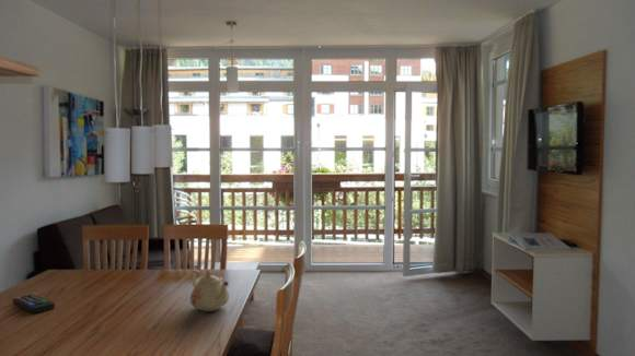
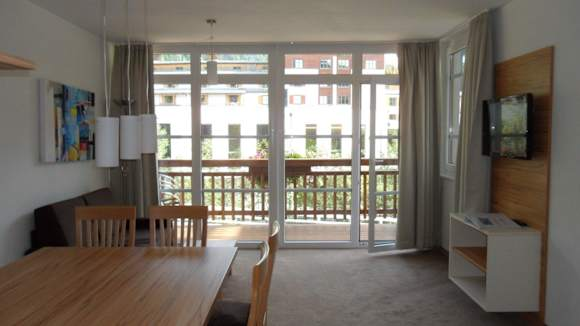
- remote control (33, 302)
- teapot (209, 288)
